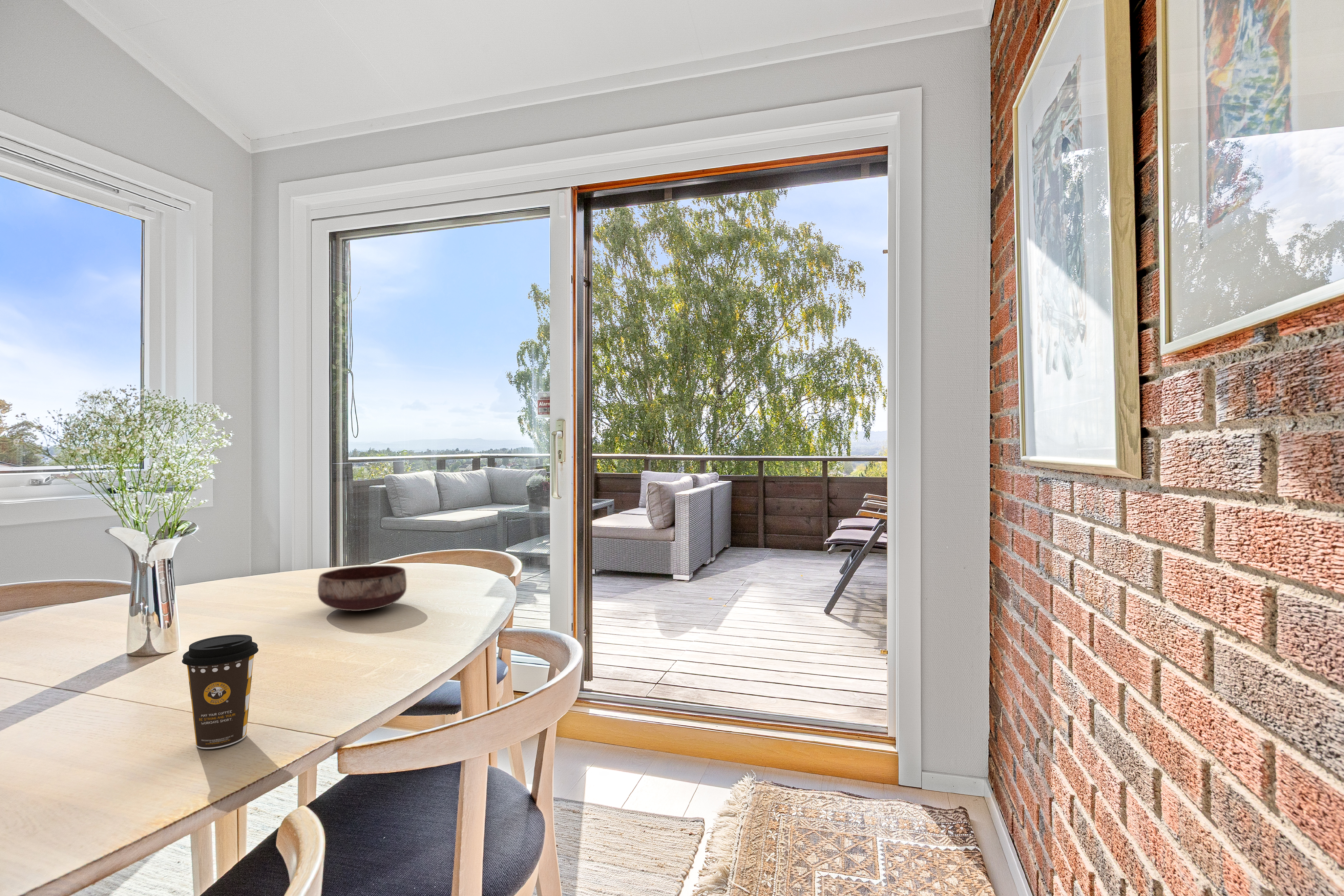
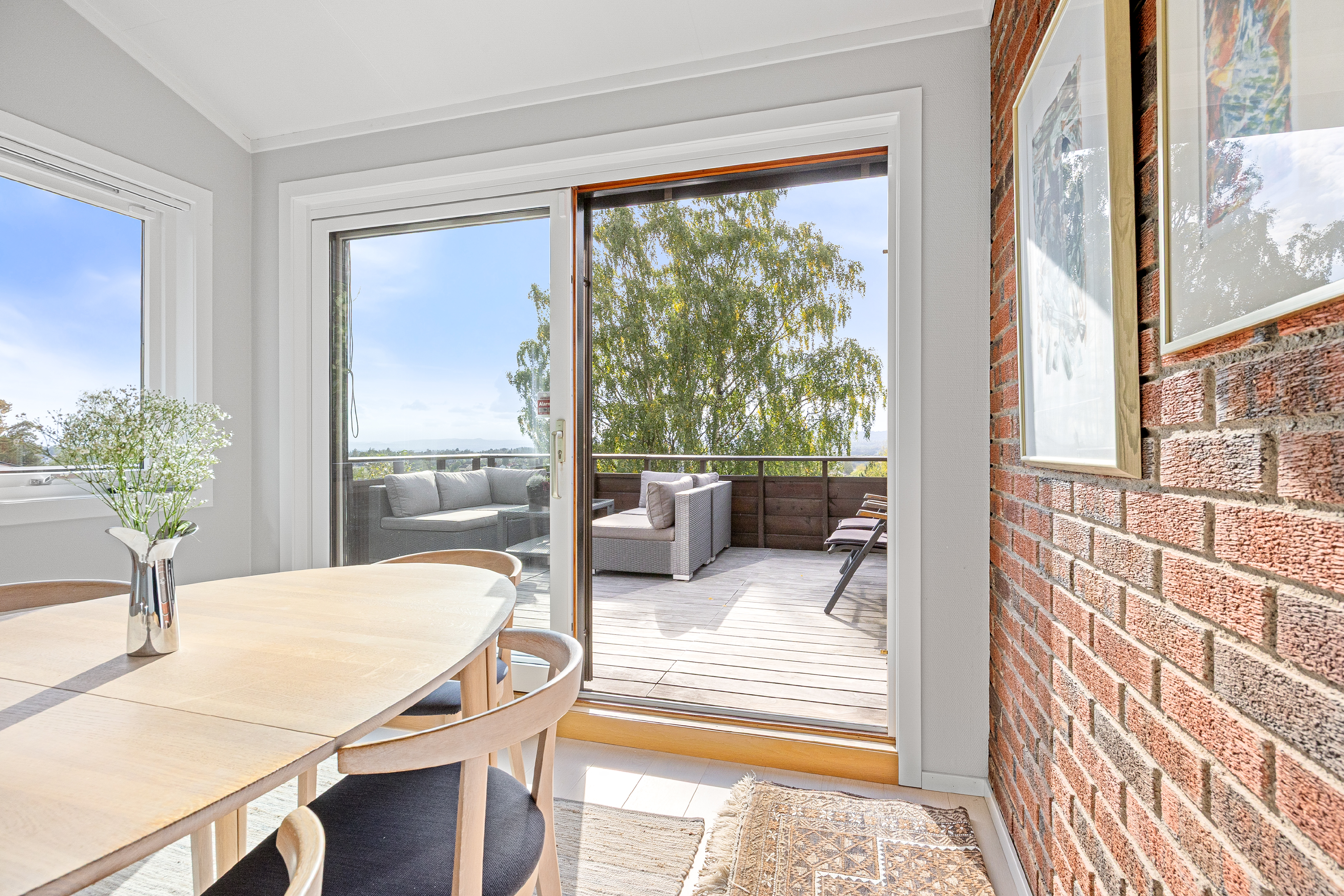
- bowl (364, 590)
- coffee cup (221, 691)
